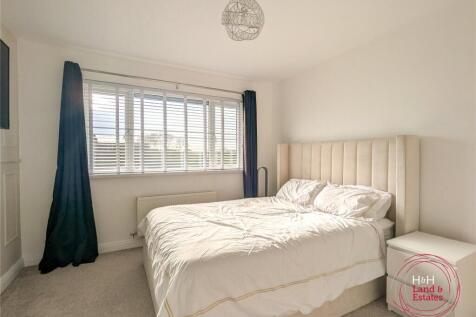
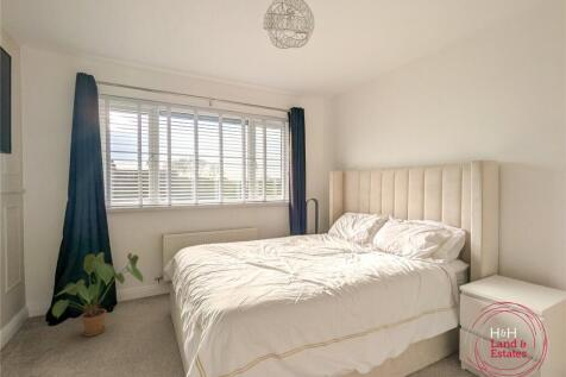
+ house plant (101, 289)
